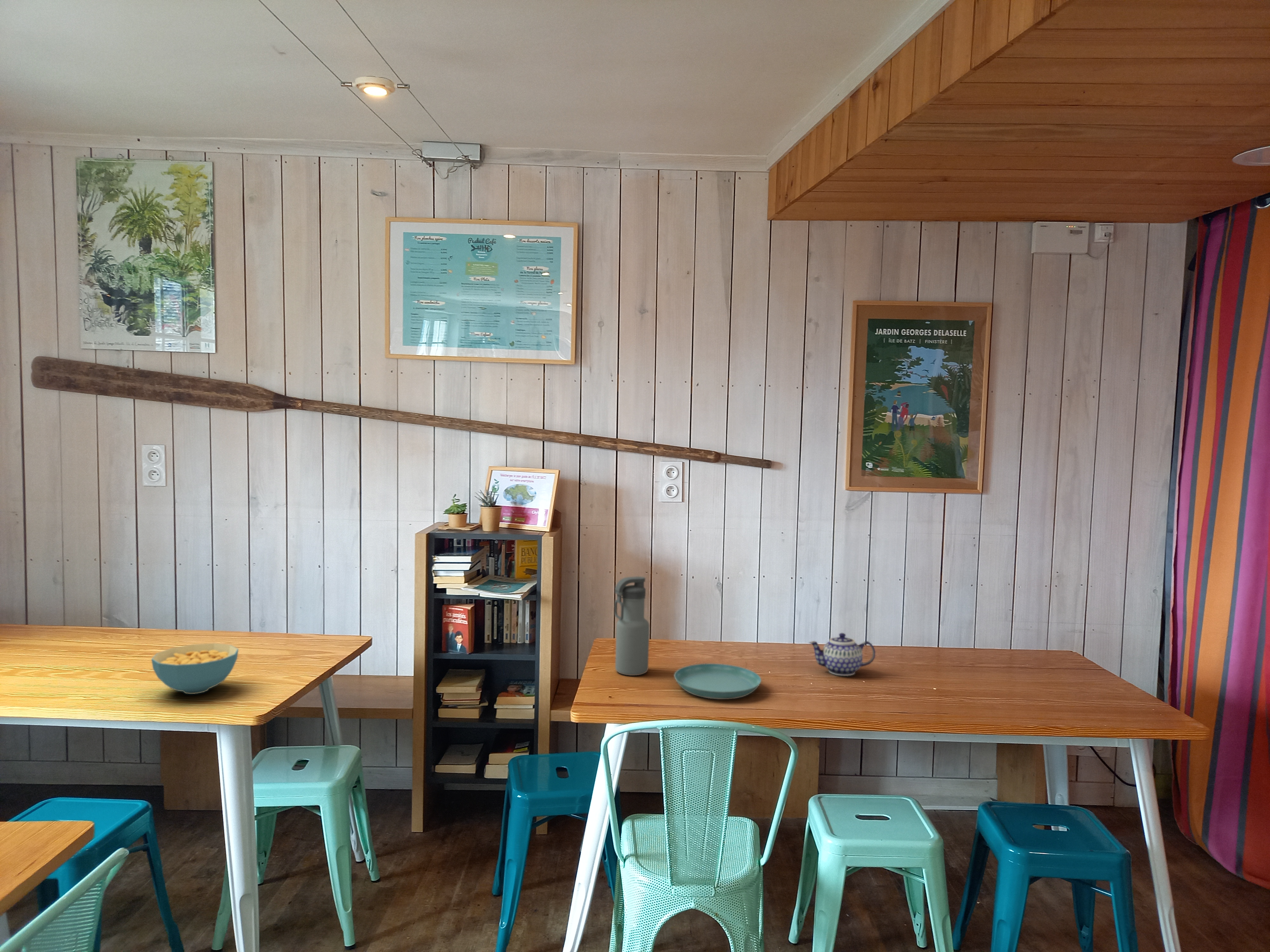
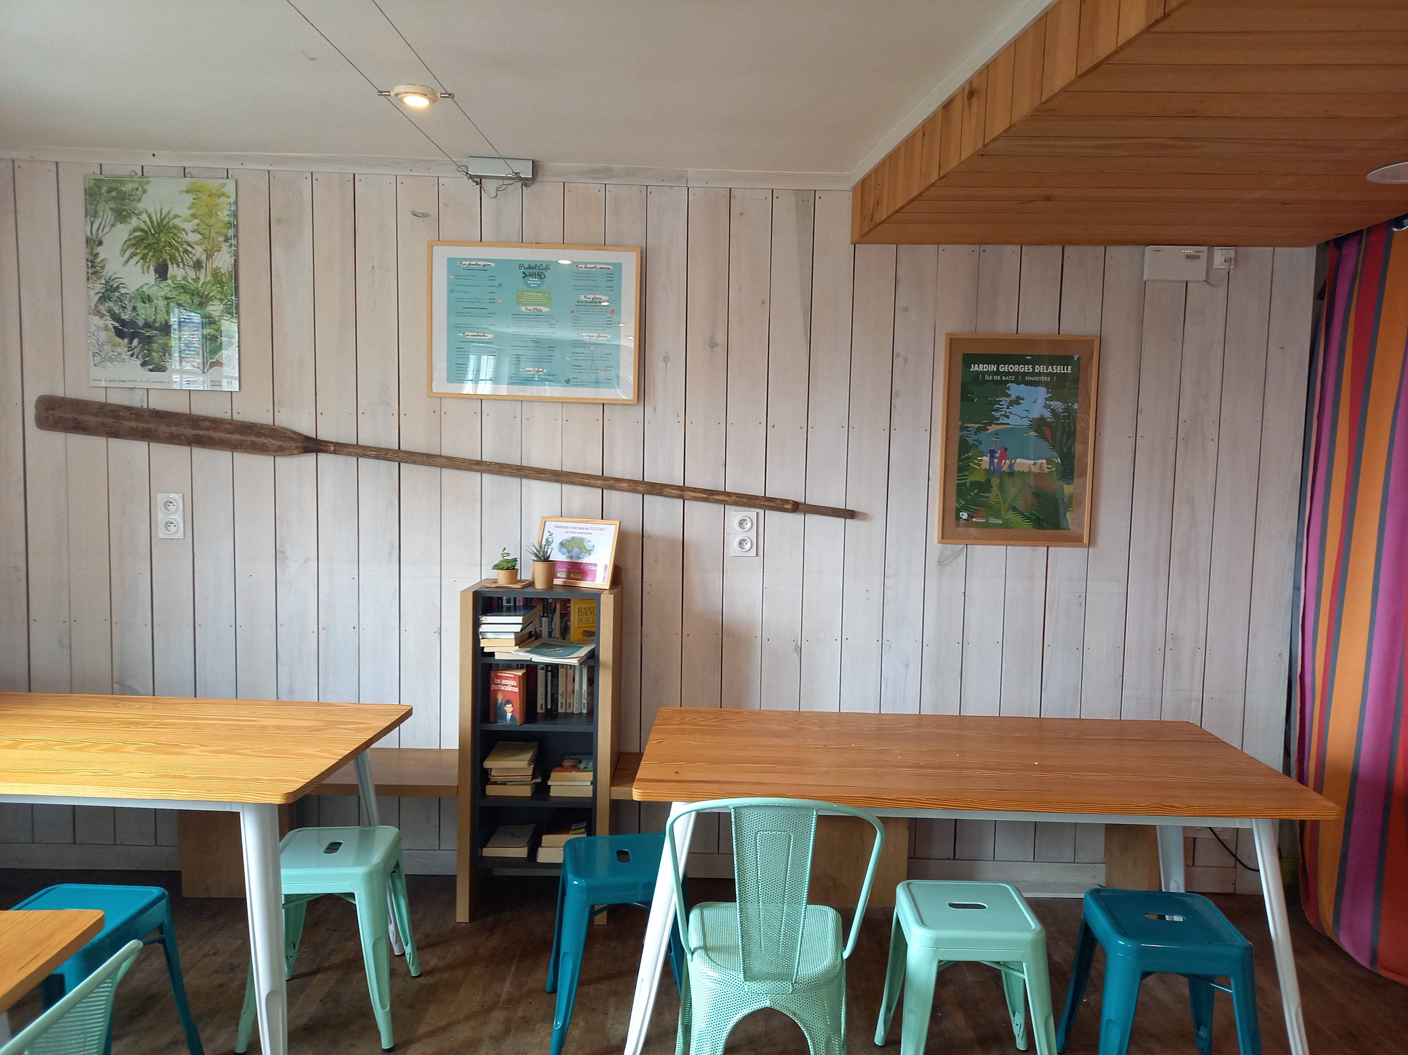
- teapot (842, 652)
- water bottle (632, 625)
- cereal bowl (196, 672)
- saucer (717, 682)
